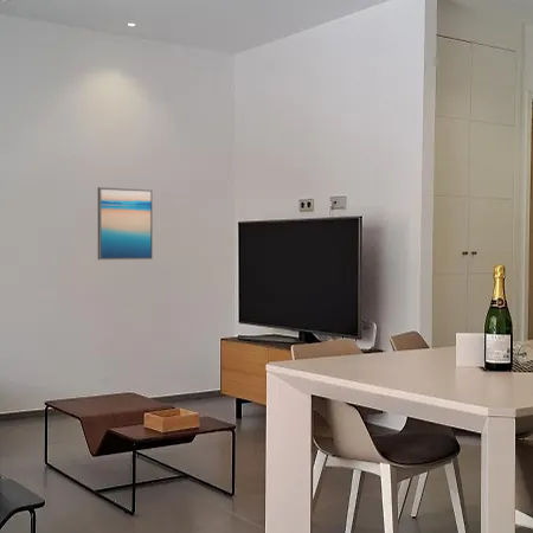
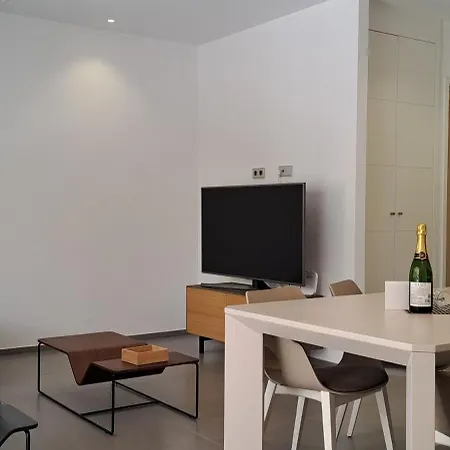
- wall art (126, 224)
